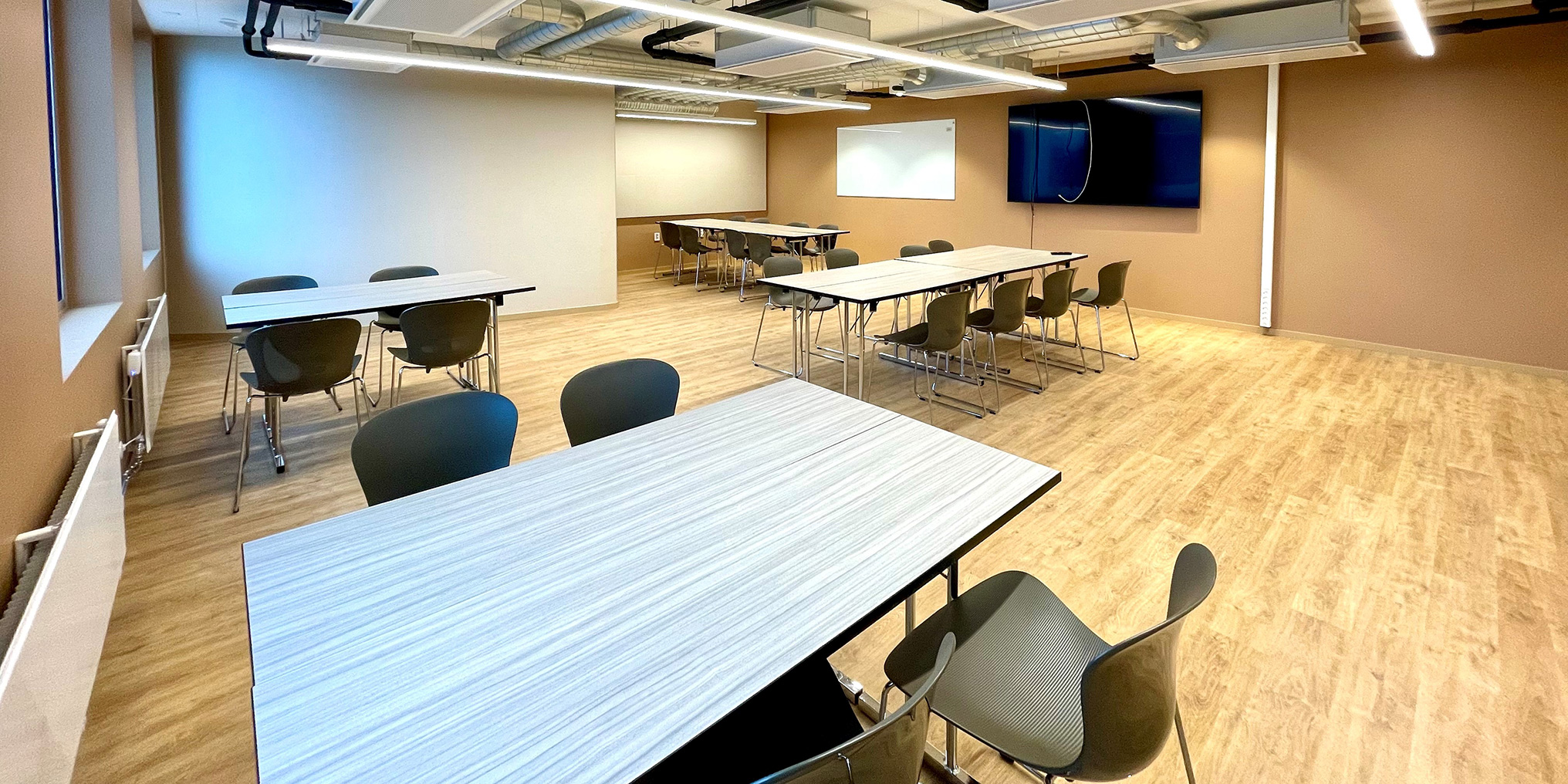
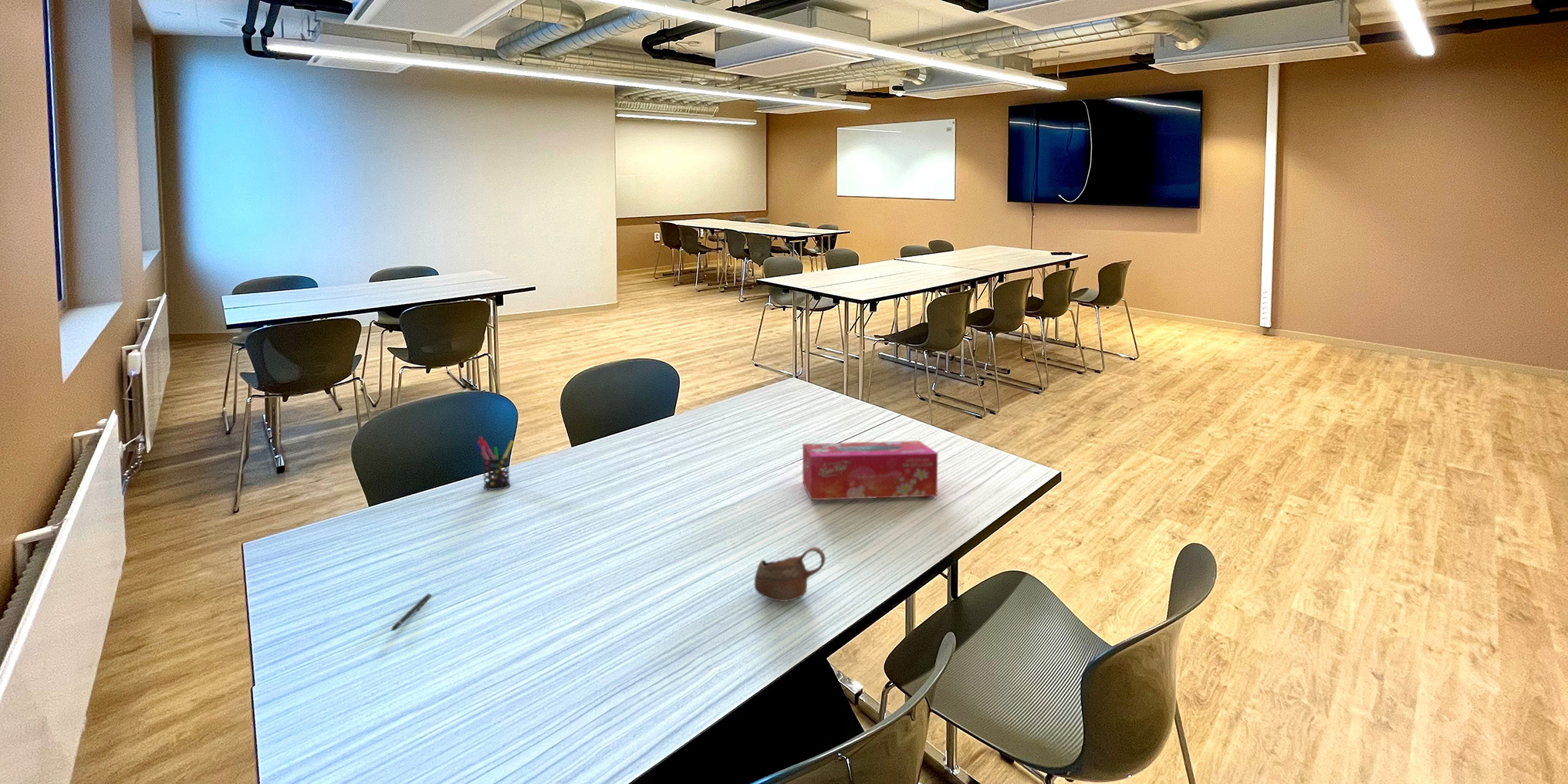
+ tissue box (867, 468)
+ pen (411, 612)
+ cup (786, 573)
+ pen holder (494, 461)
